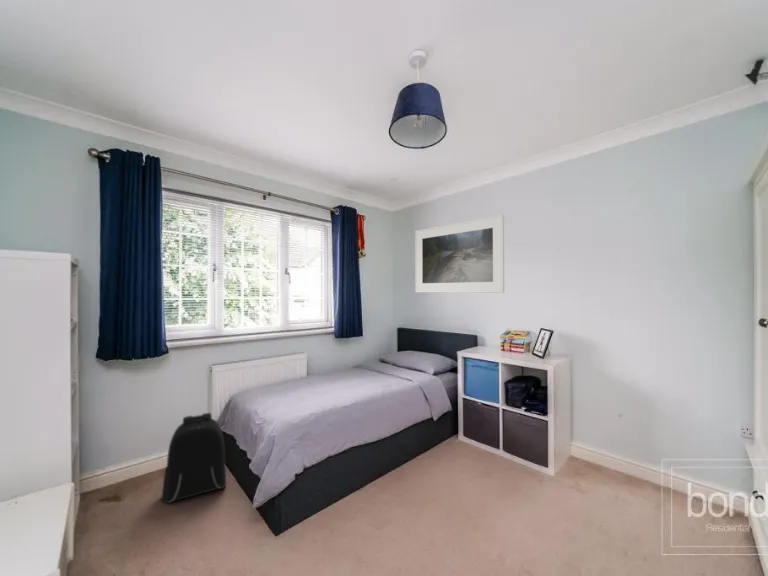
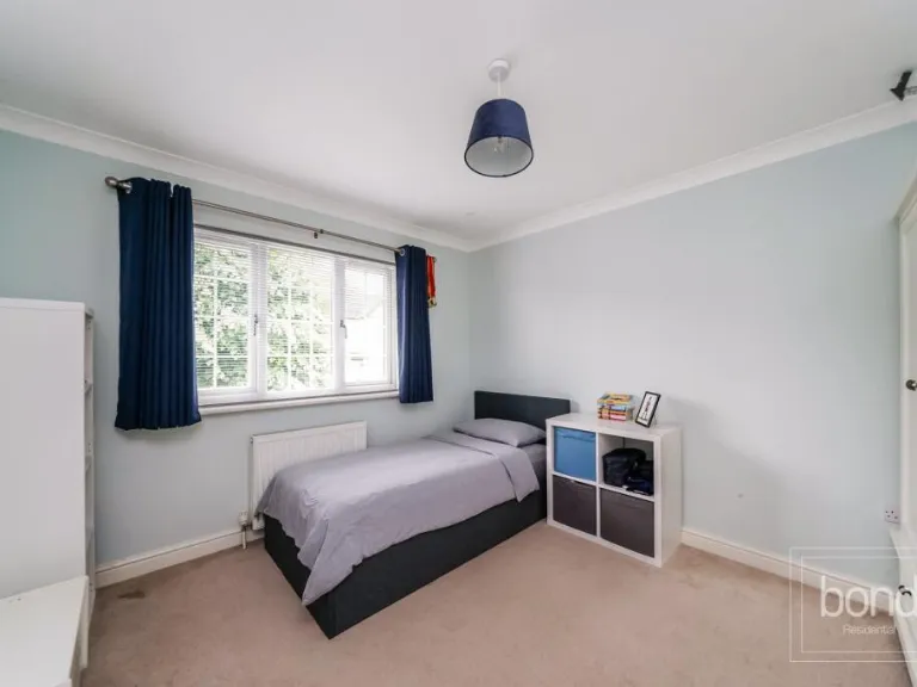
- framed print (454, 258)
- backpack (195, 452)
